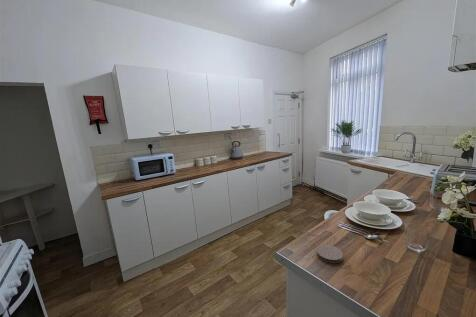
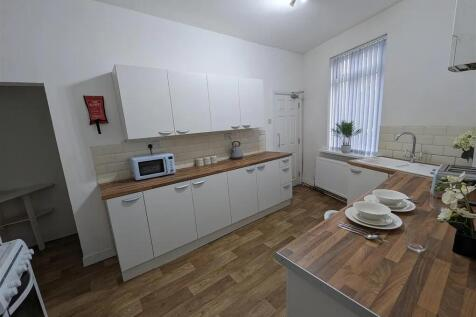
- coaster (329, 253)
